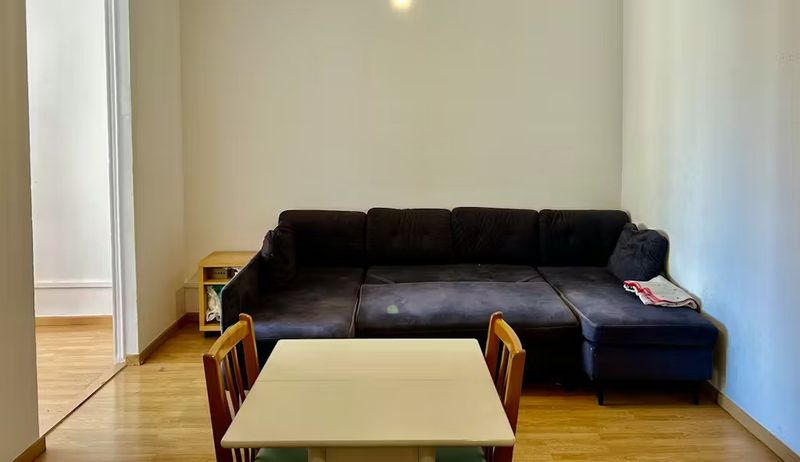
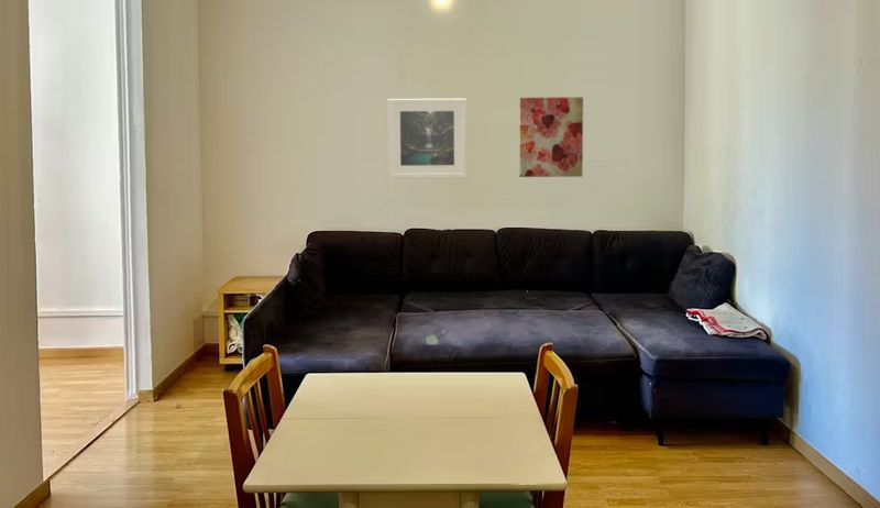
+ wall art (550, 136)
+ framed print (427, 137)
